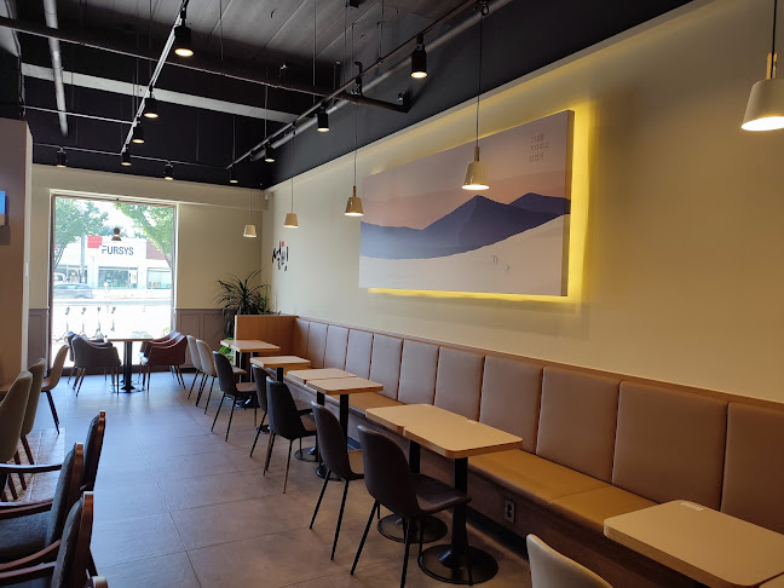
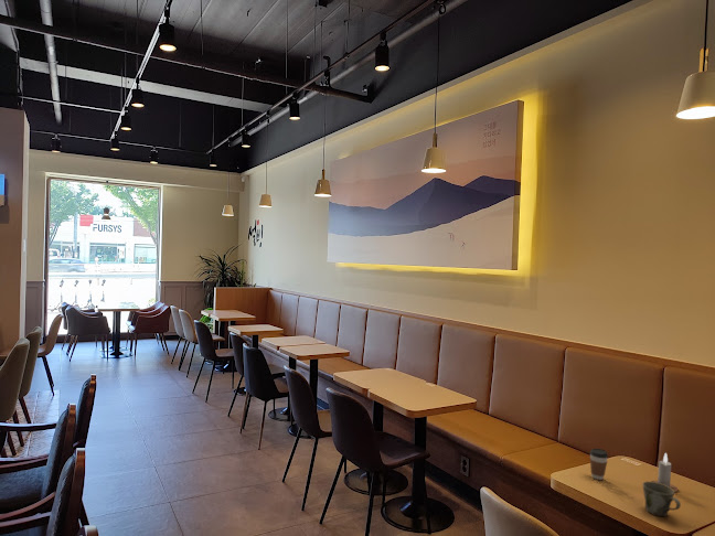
+ mug (660, 501)
+ candle (664, 469)
+ coffee cup (598, 463)
